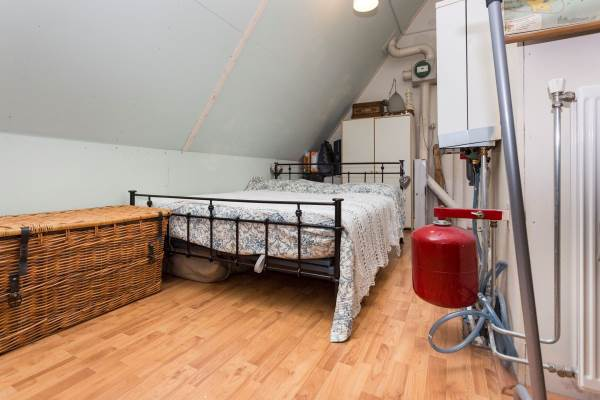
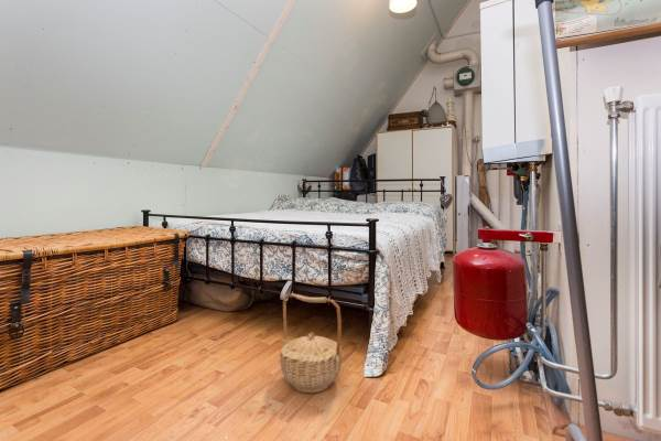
+ basket (310, 338)
